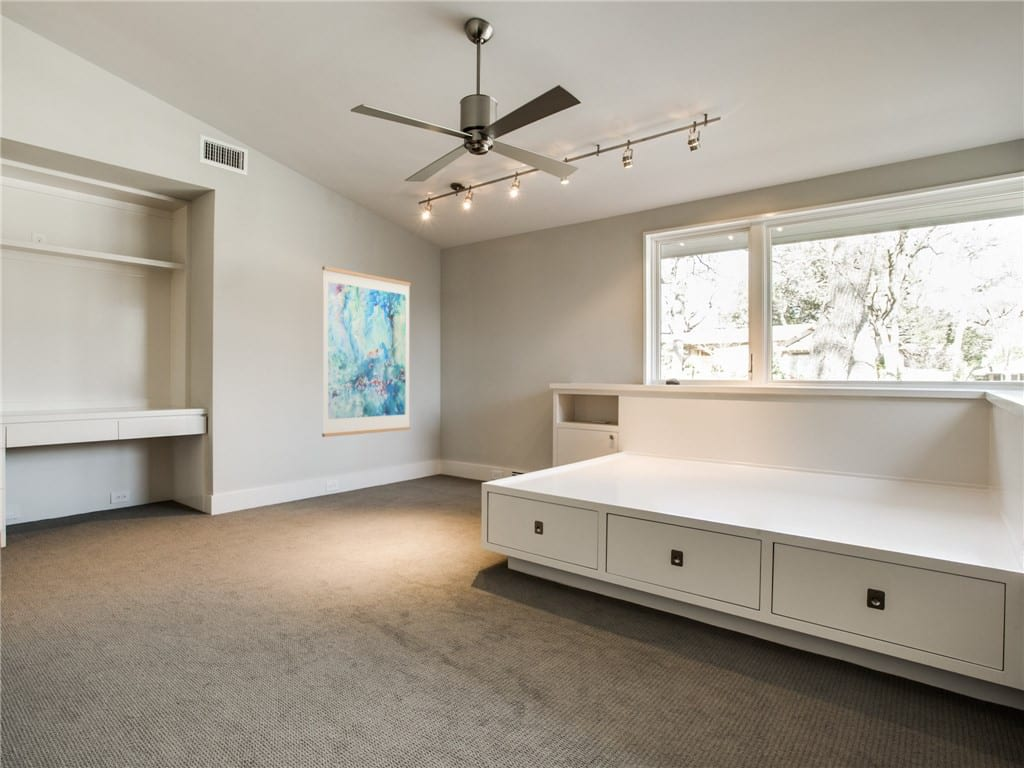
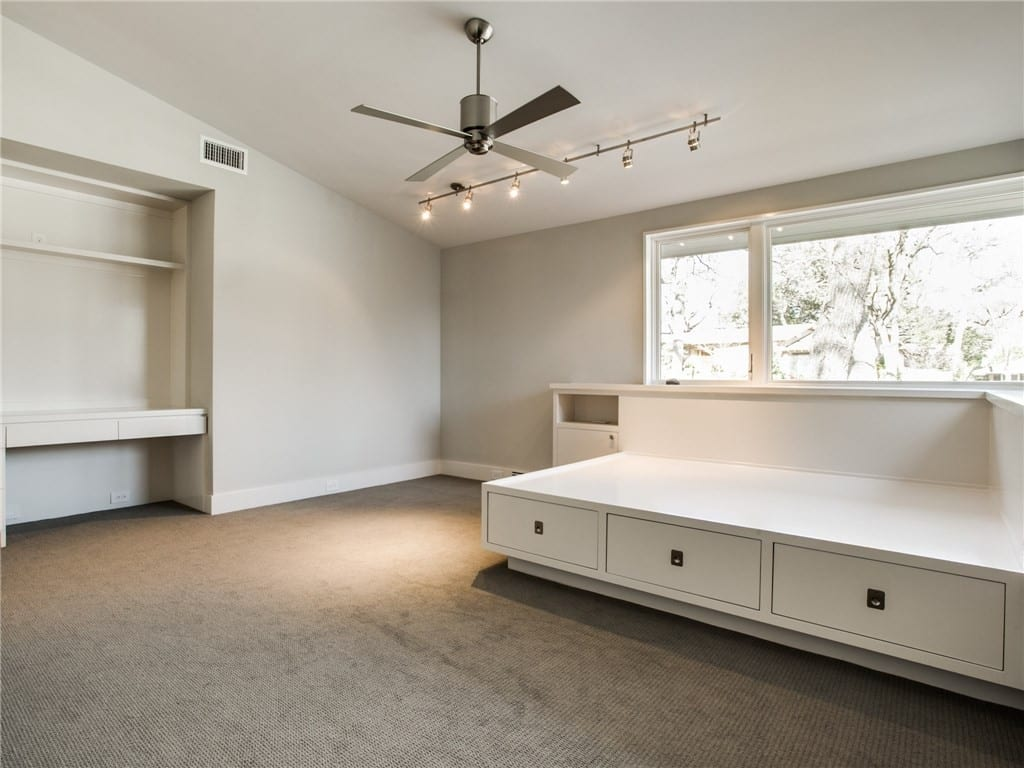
- wall art (369, 354)
